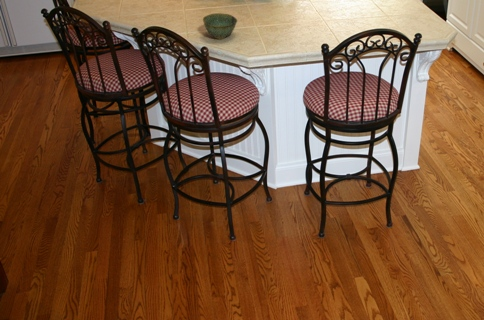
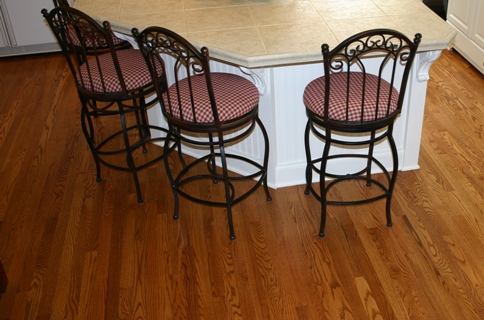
- bowl (220, 27)
